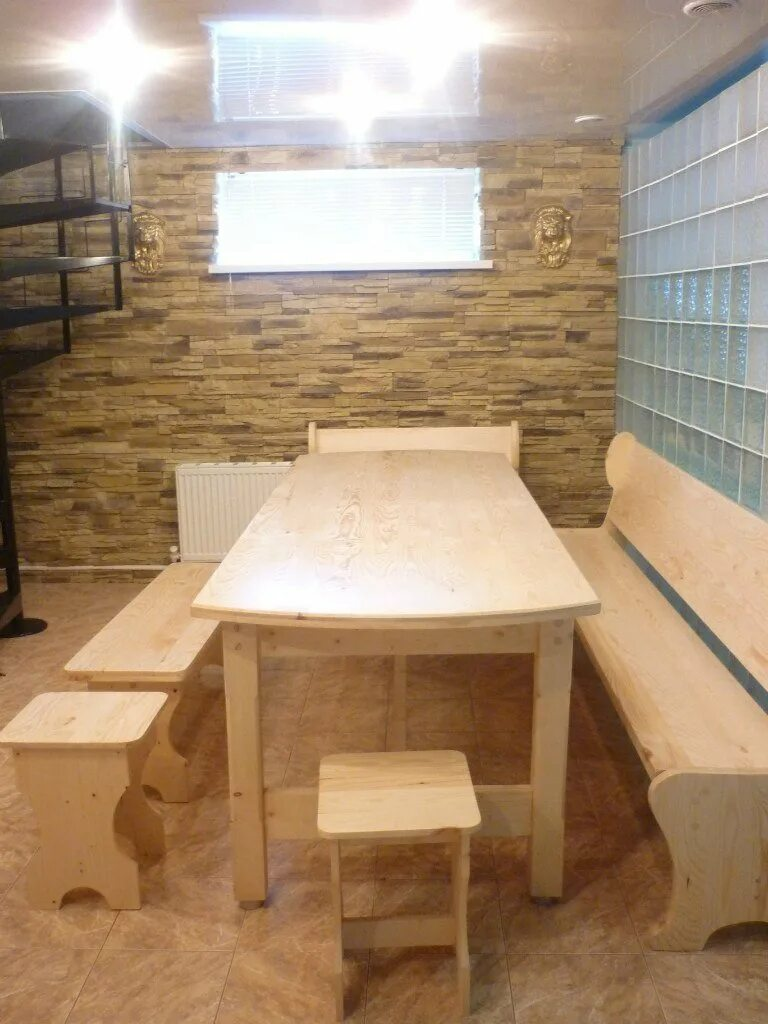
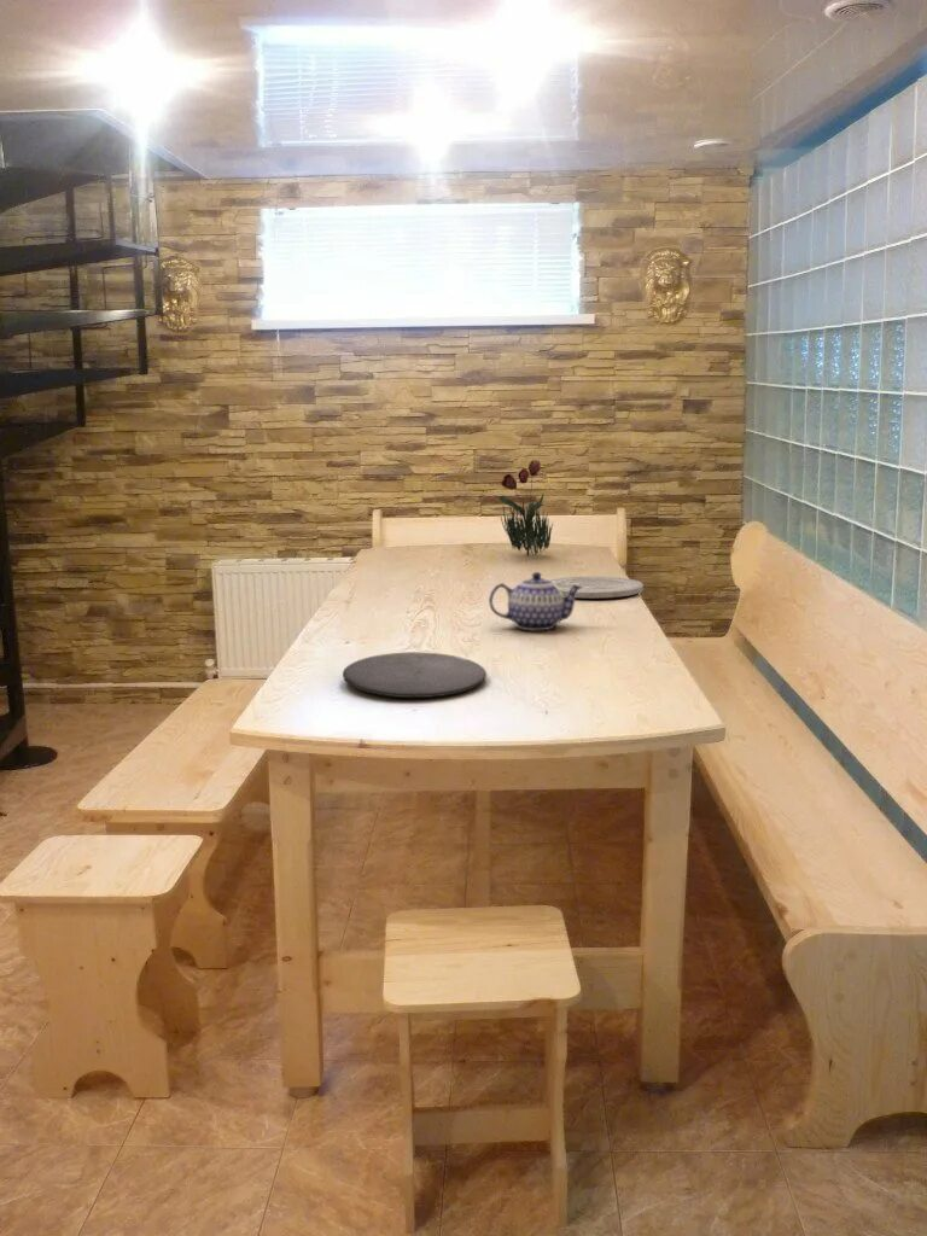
+ plate (414, 674)
+ teapot (536, 599)
+ flower (523, 508)
+ plate (591, 587)
